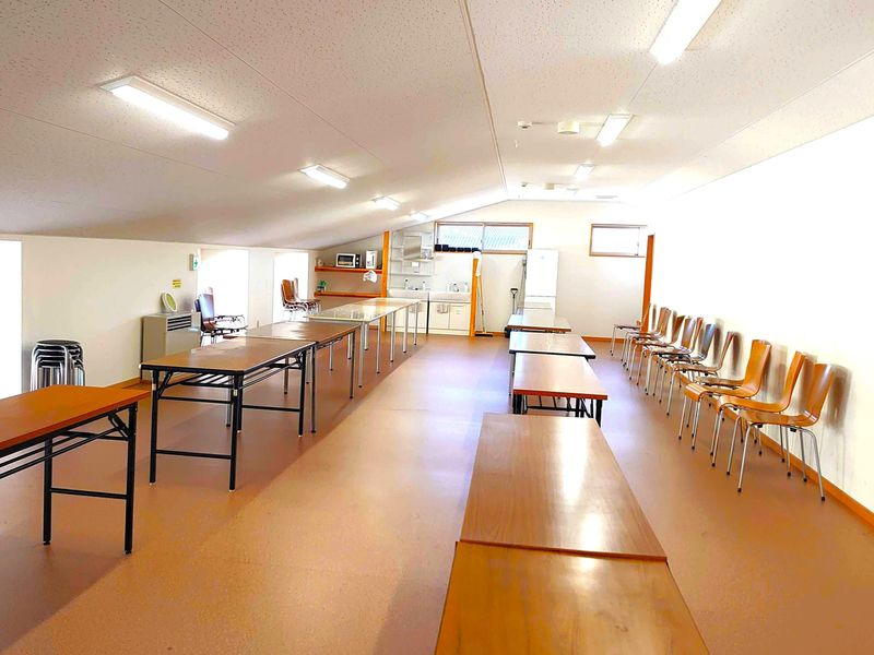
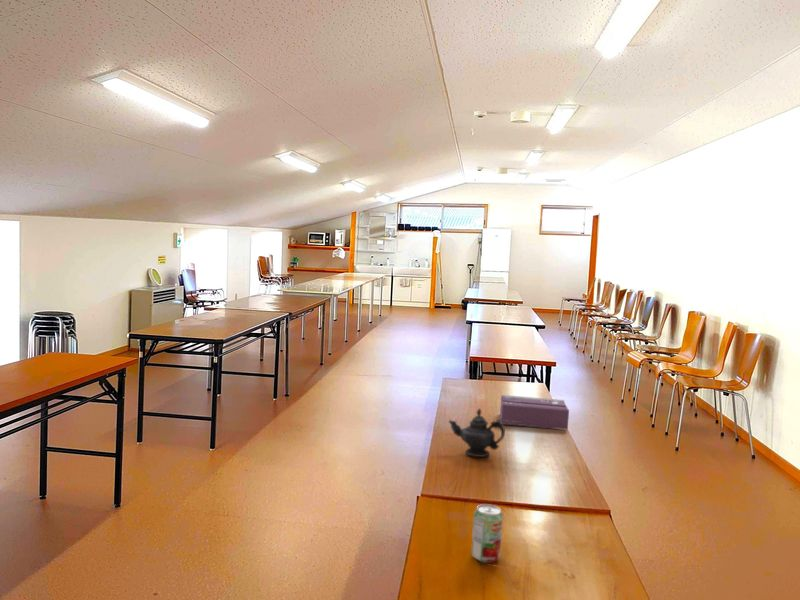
+ teapot (475, 431)
+ beverage can (487, 533)
+ tissue box (533, 411)
